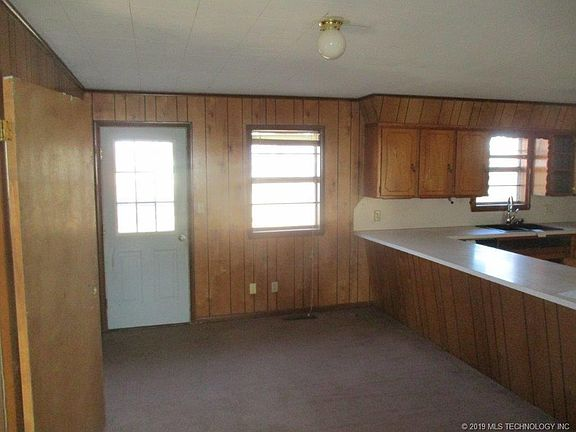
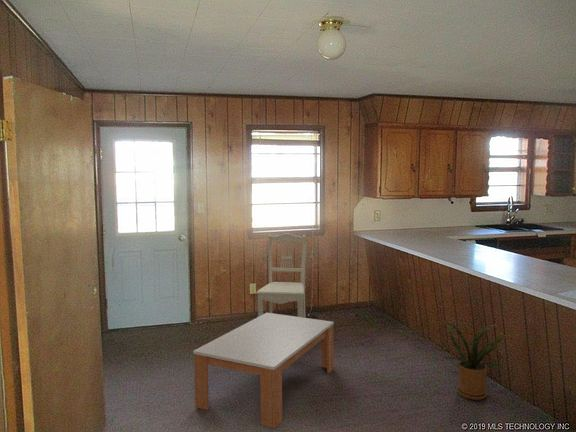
+ dining chair (283, 284)
+ coffee table (270, 360)
+ house plant (475, 355)
